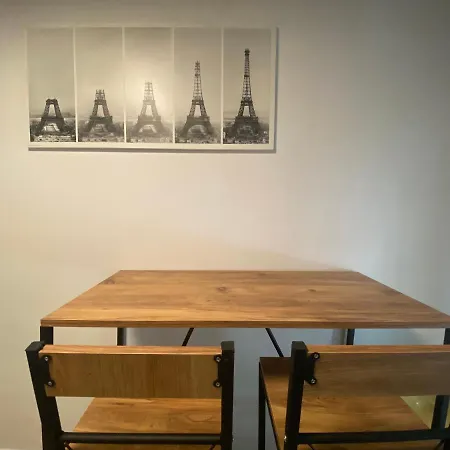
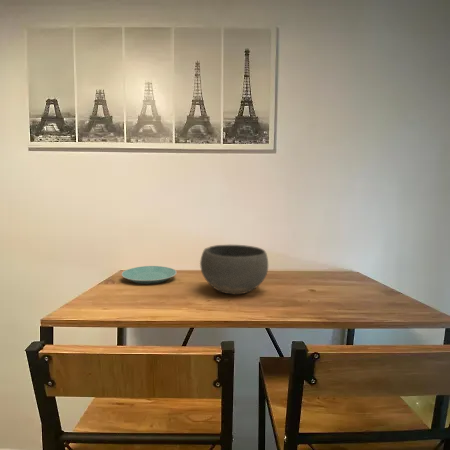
+ bowl (234, 270)
+ plate (149, 275)
